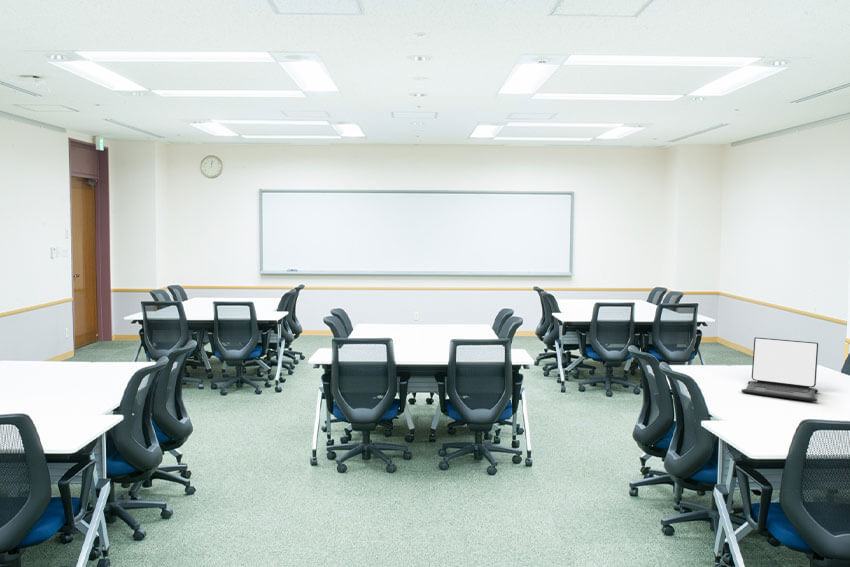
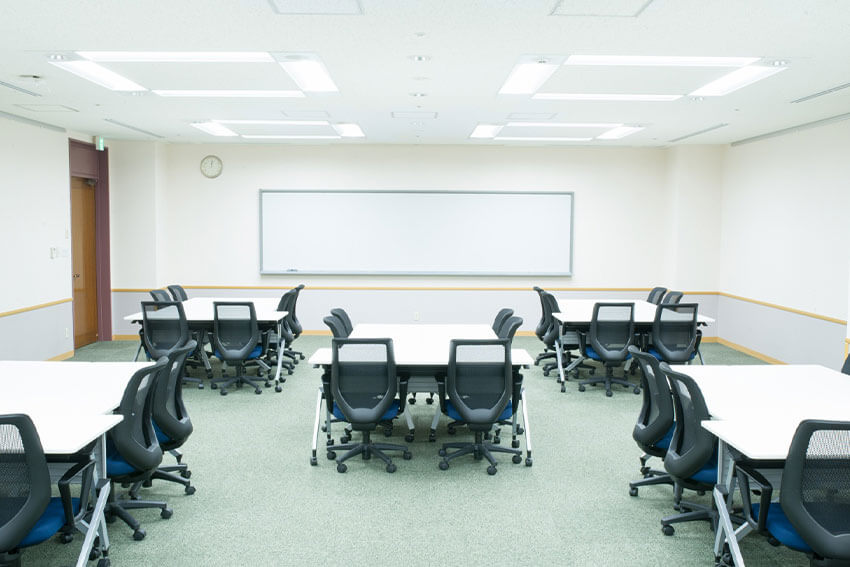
- laptop (781, 367)
